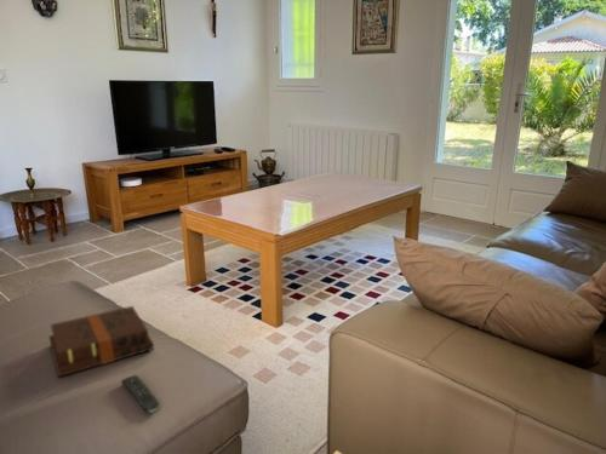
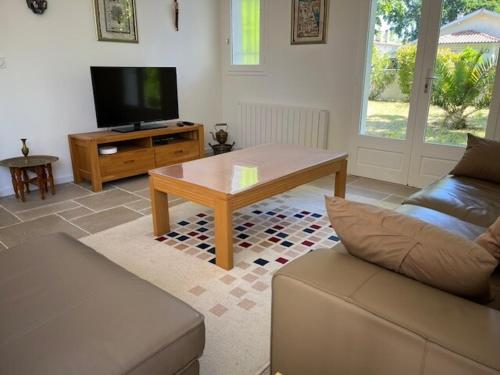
- remote control (141, 392)
- hardback book (99, 337)
